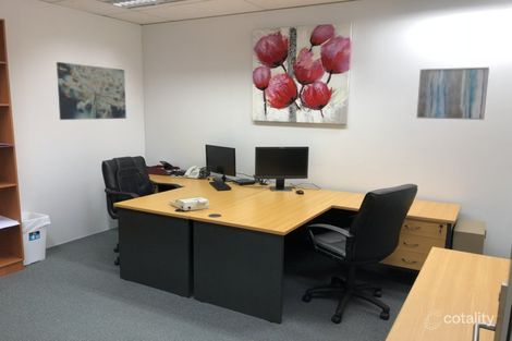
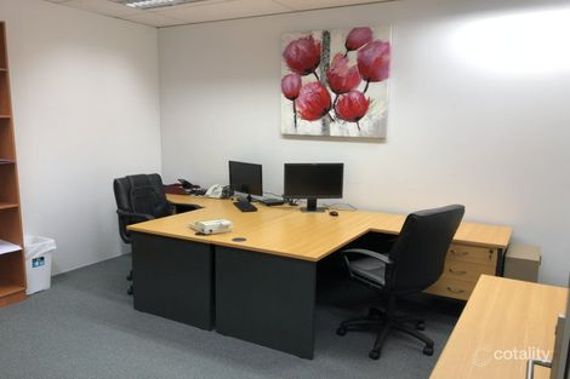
- wall art (94, 93)
- wall art (451, 94)
